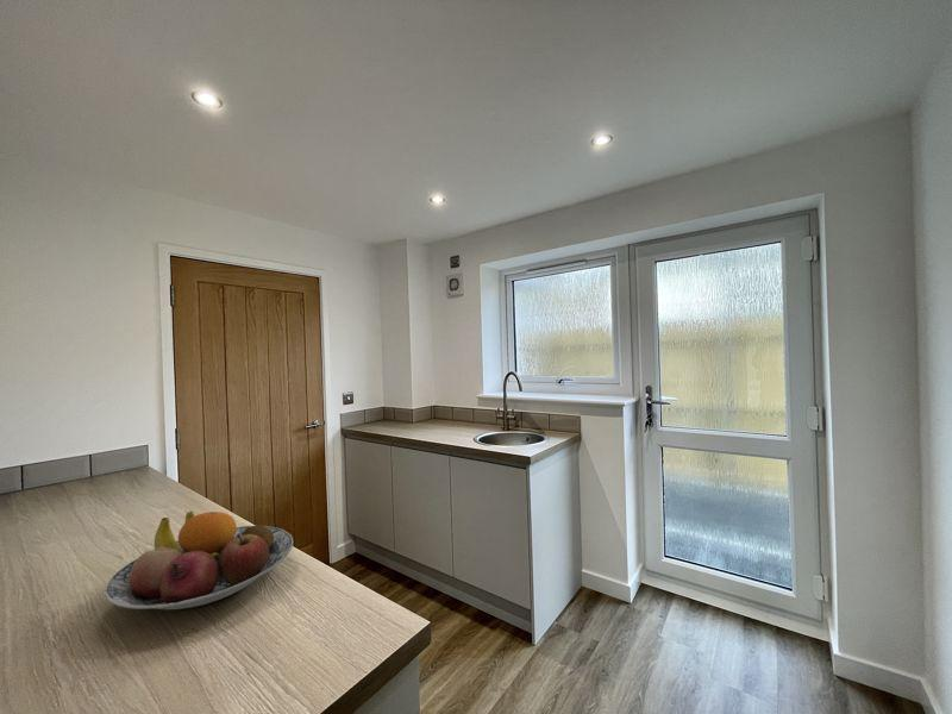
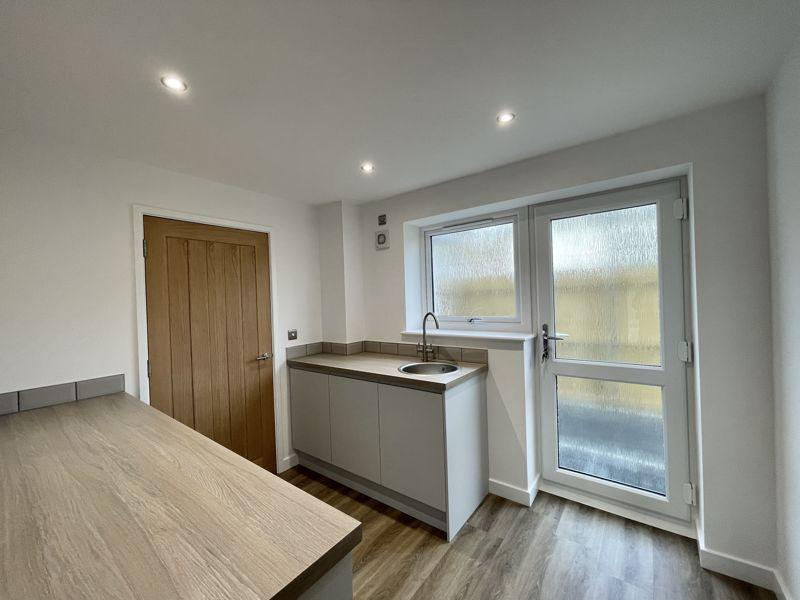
- fruit bowl (208, 552)
